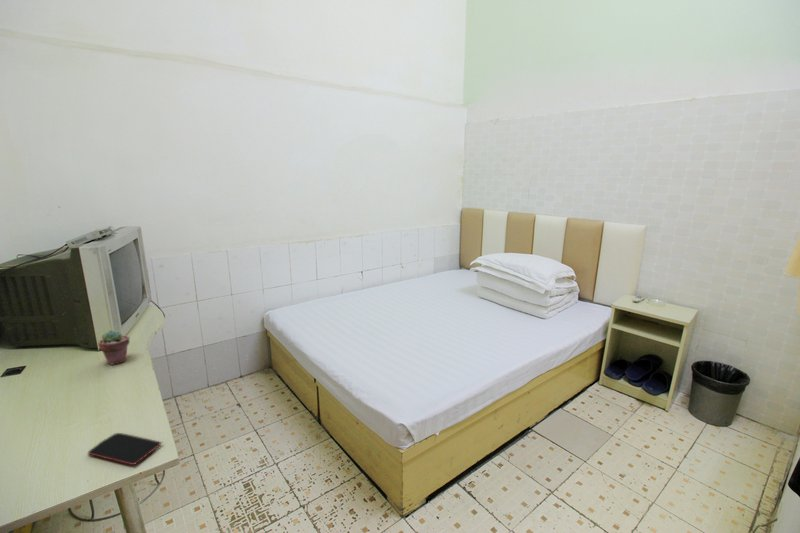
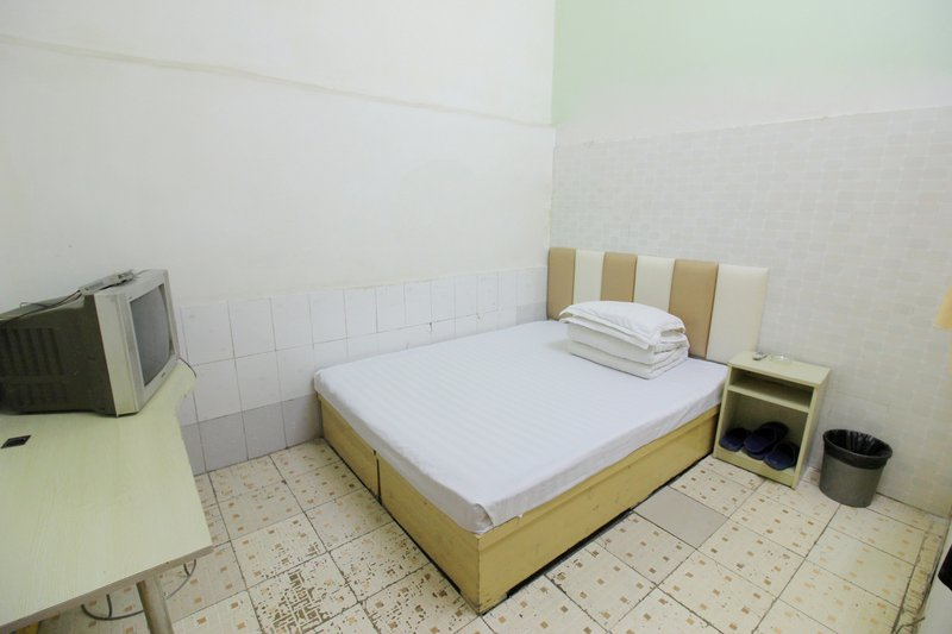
- smartphone (124, 447)
- potted succulent (114, 345)
